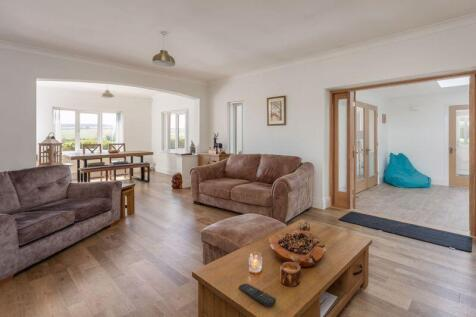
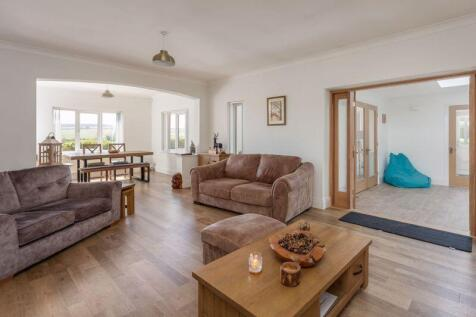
- remote control (256, 293)
